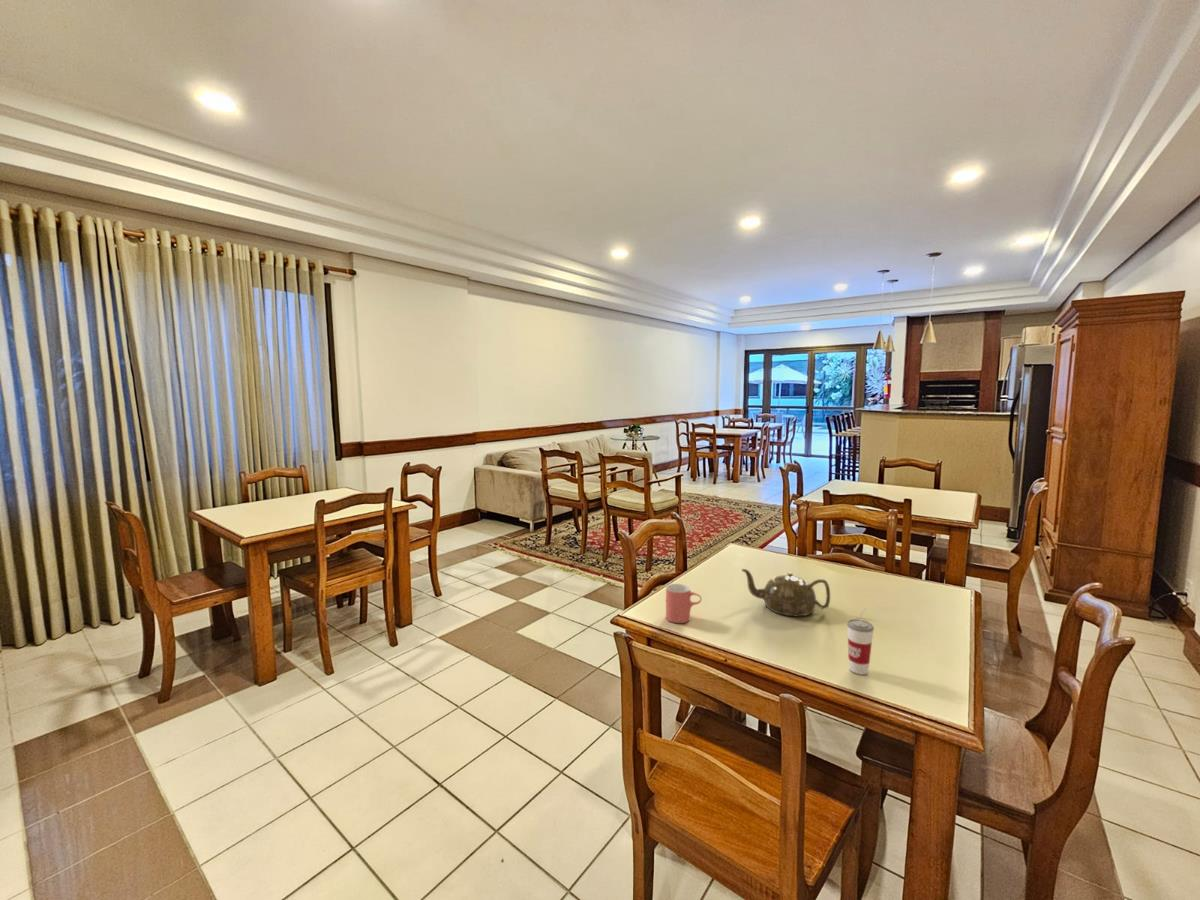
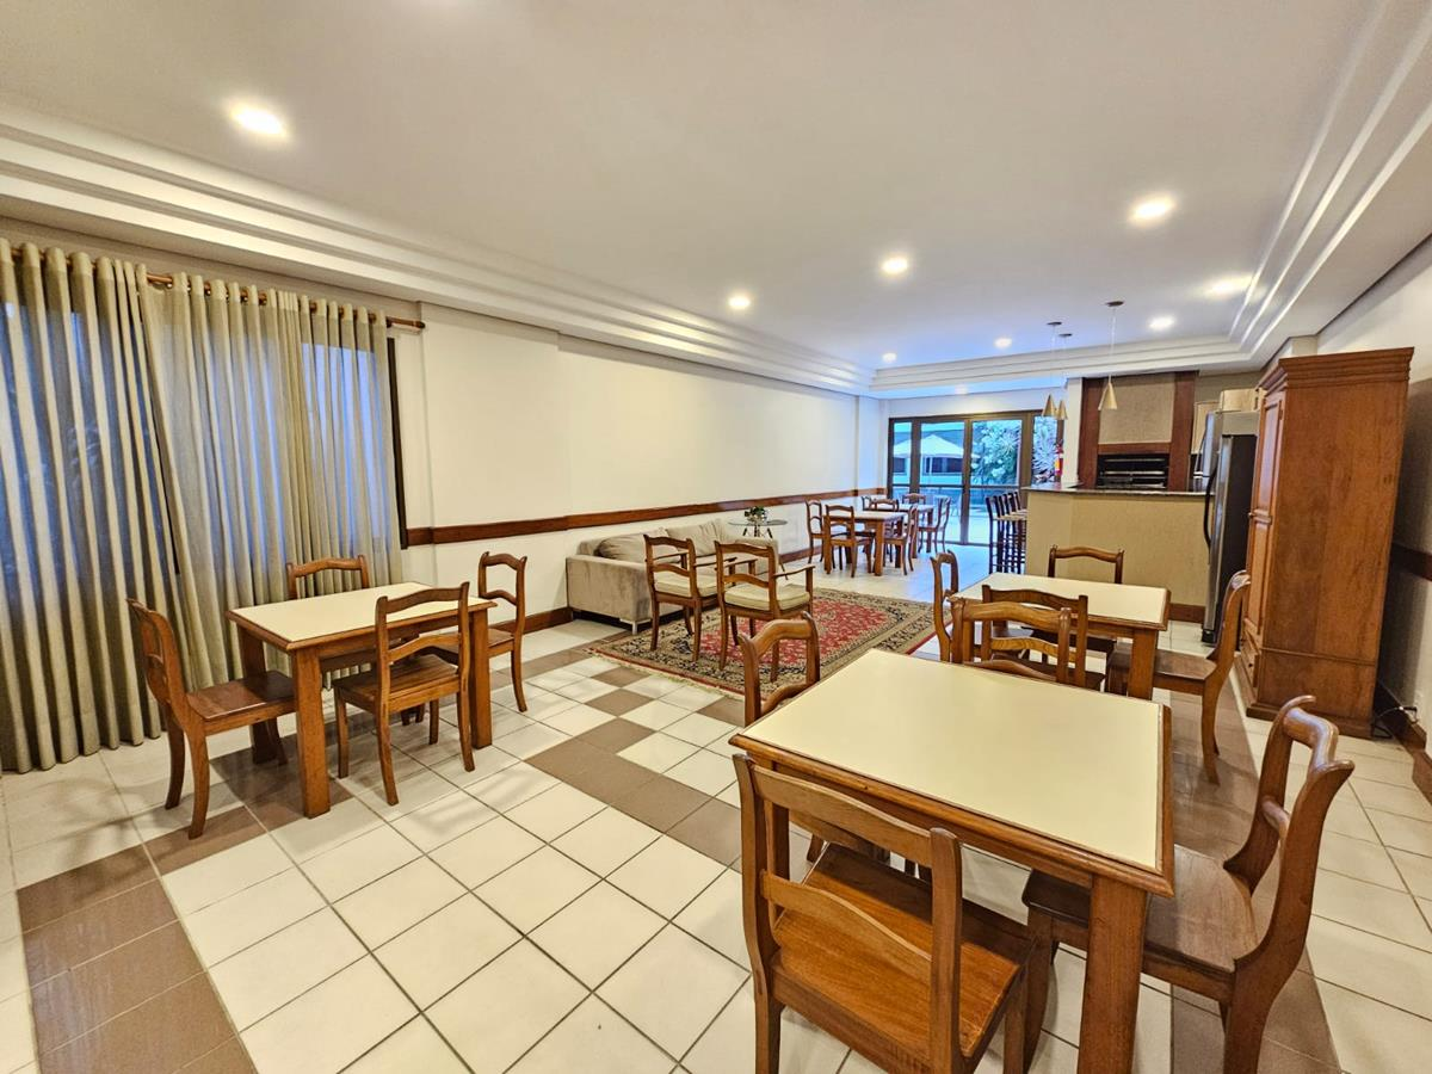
- teapot (784, 589)
- cup (859, 639)
- cup (683, 603)
